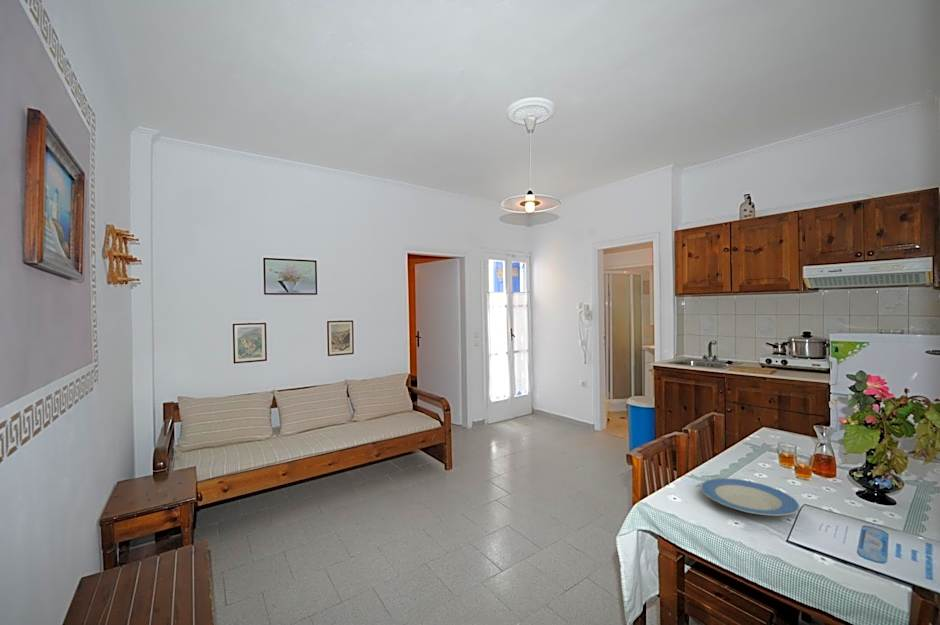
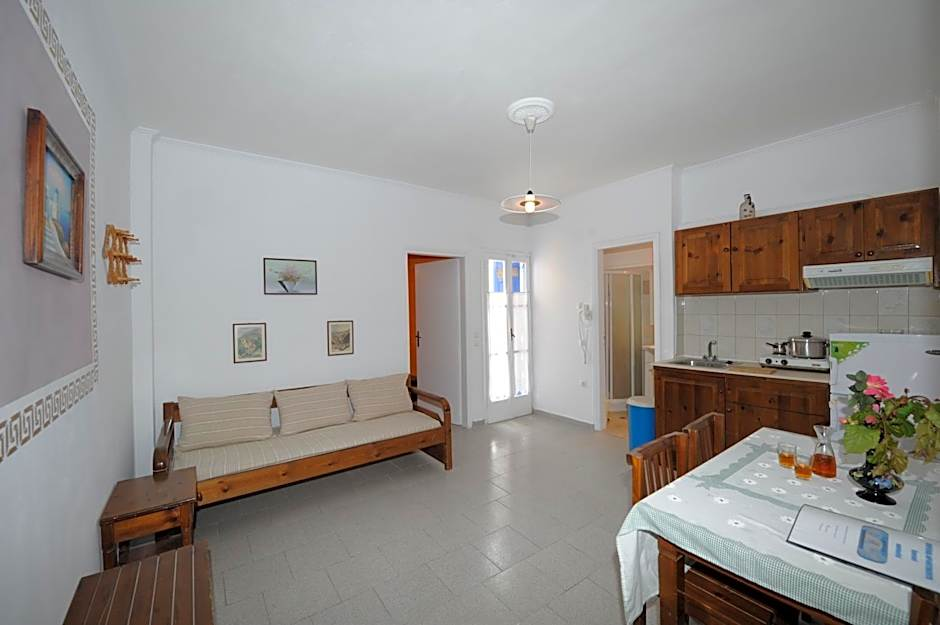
- plate (747, 499)
